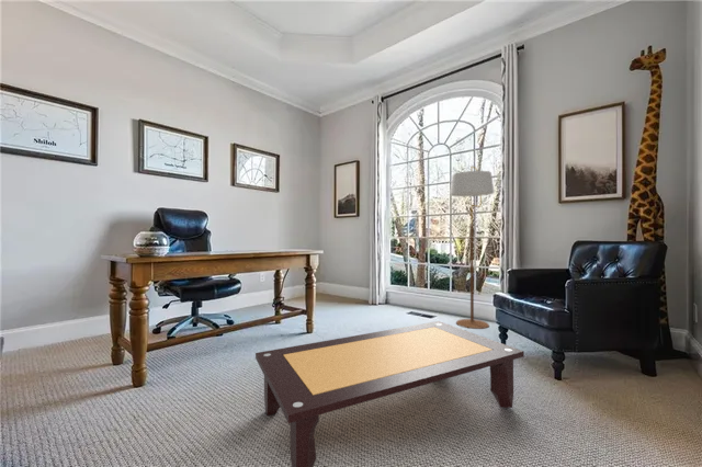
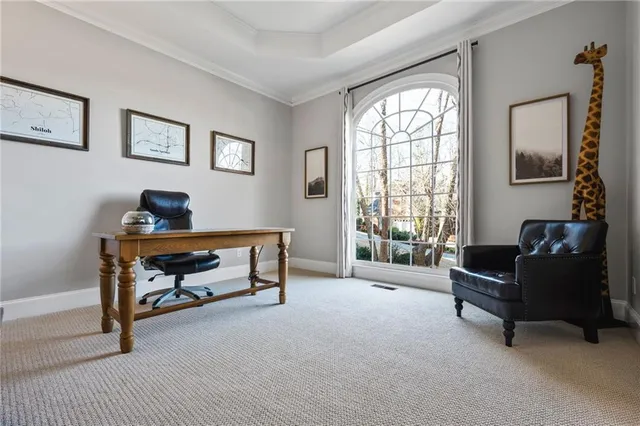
- coffee table (389, 380)
- floor lamp (472, 244)
